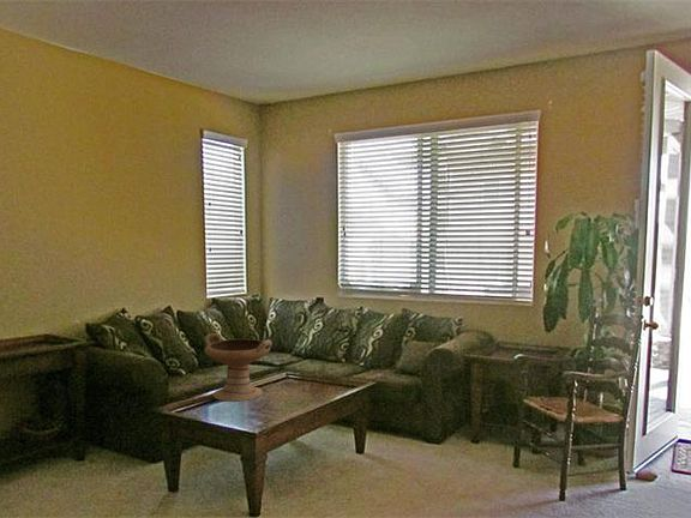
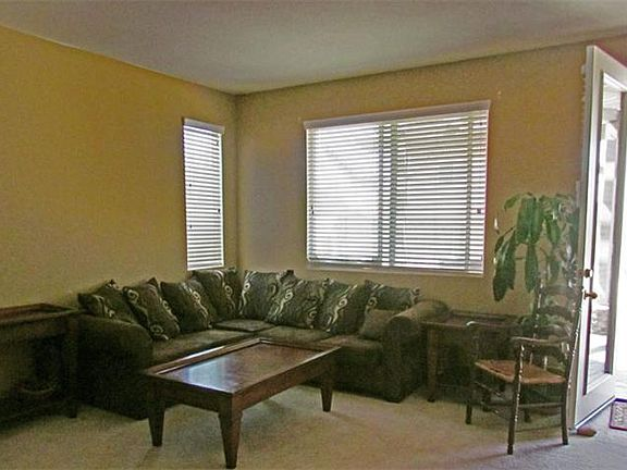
- decorative bowl (238, 366)
